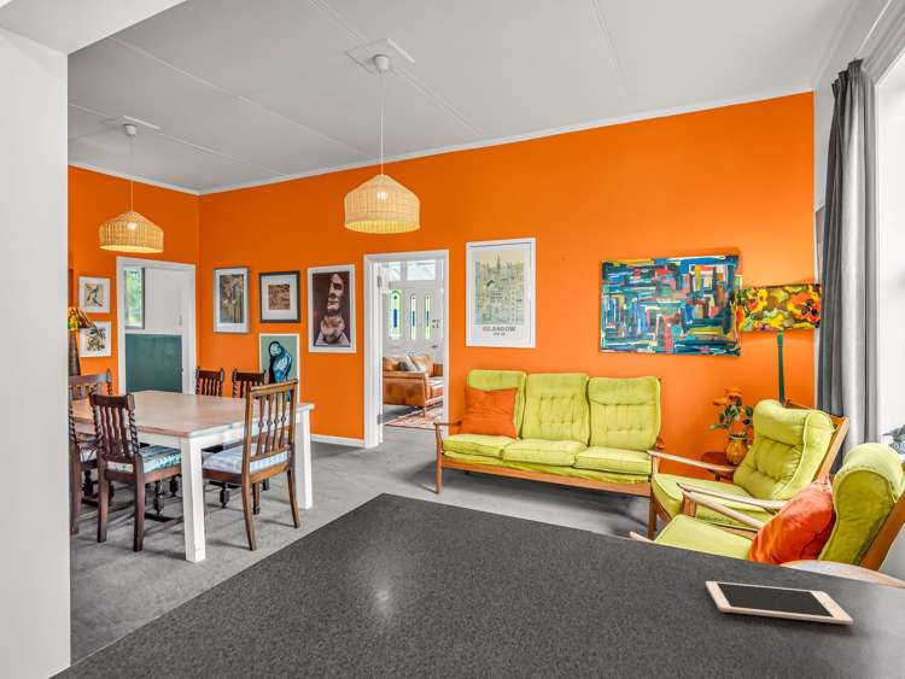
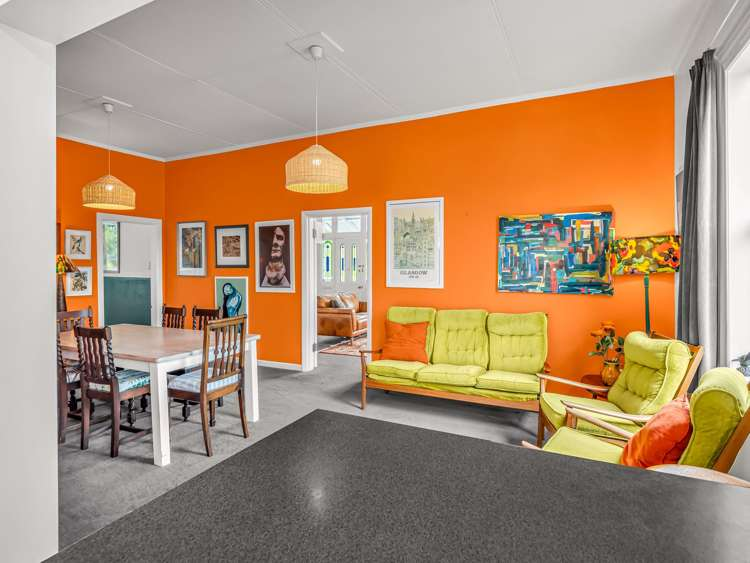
- cell phone (773, 601)
